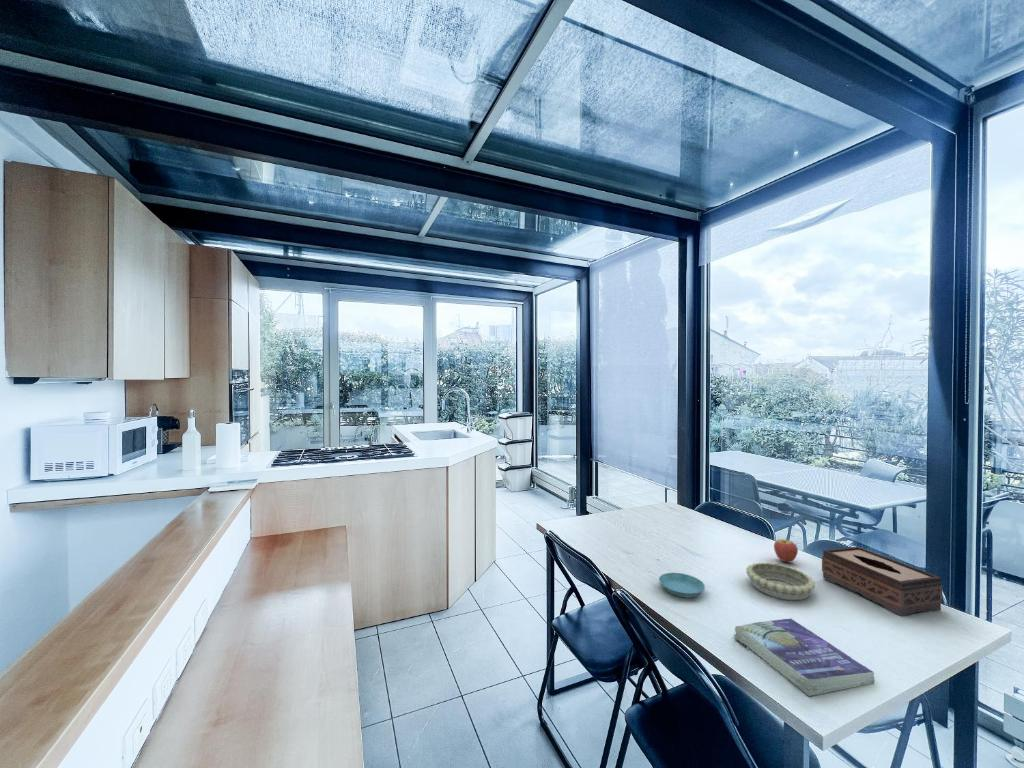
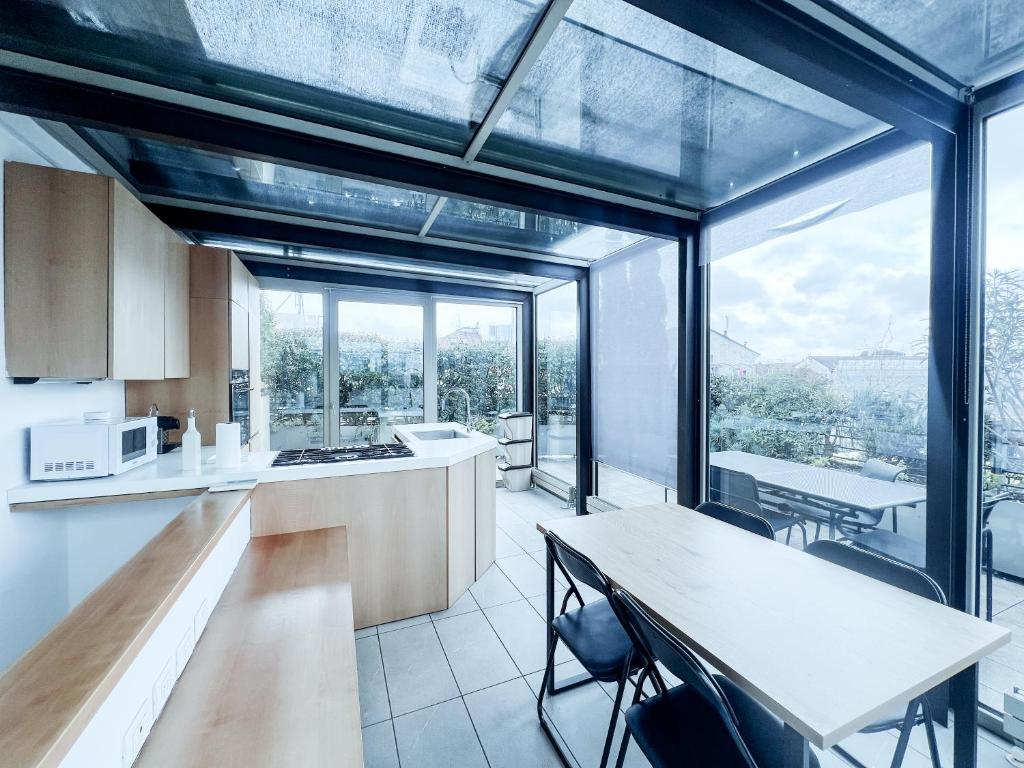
- fruit (785, 548)
- book (797, 649)
- decorative bowl (780, 580)
- saucer (681, 586)
- tissue box (877, 577)
